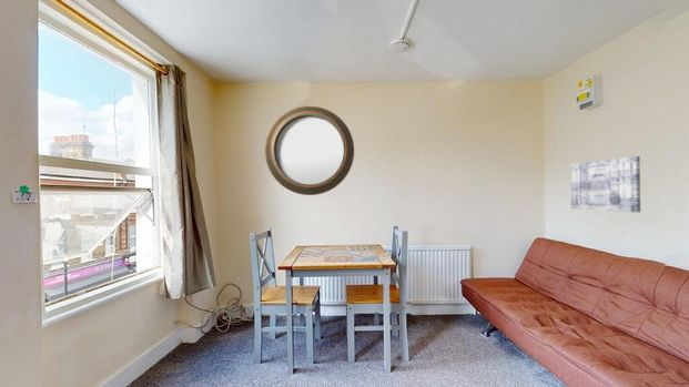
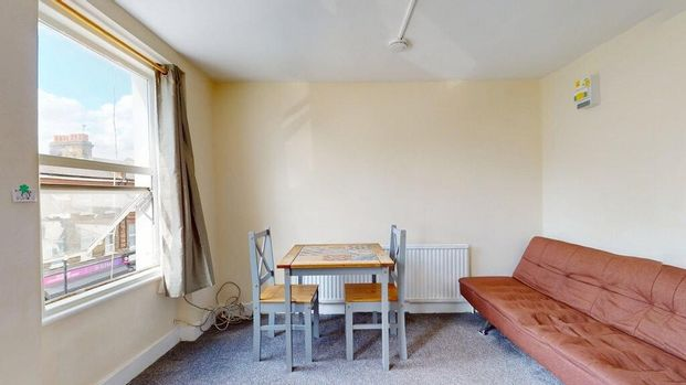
- home mirror (308, 150)
- wall art (601, 185)
